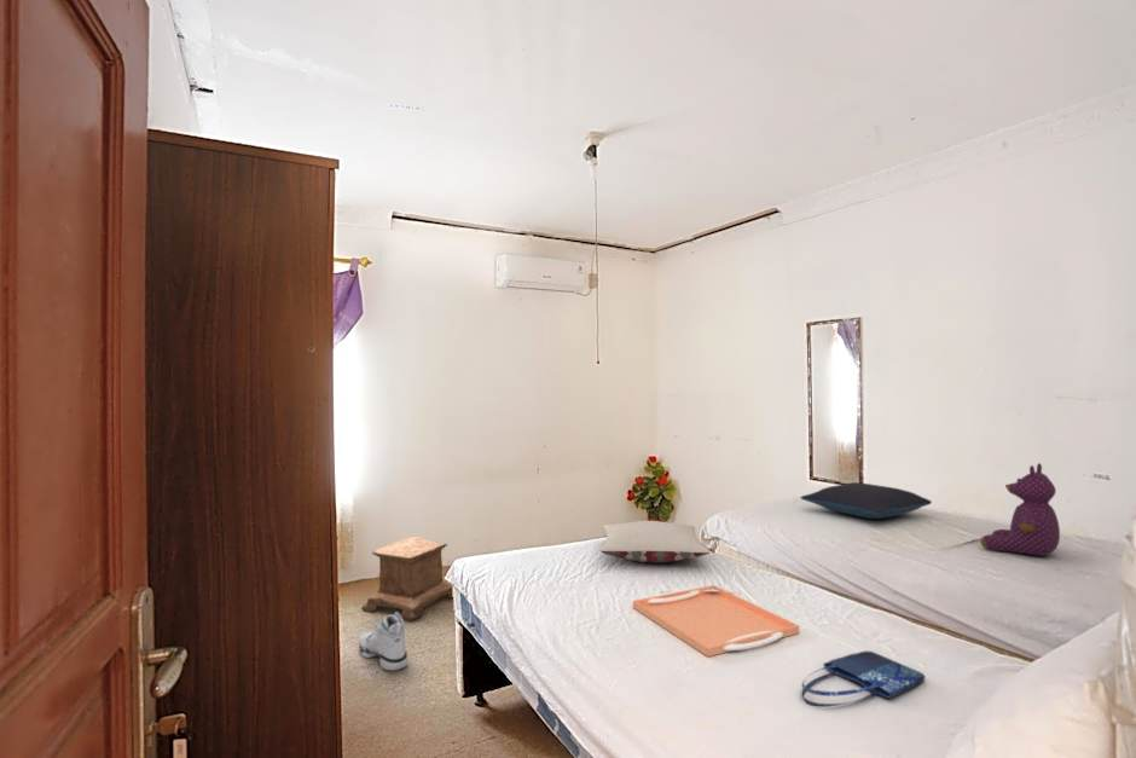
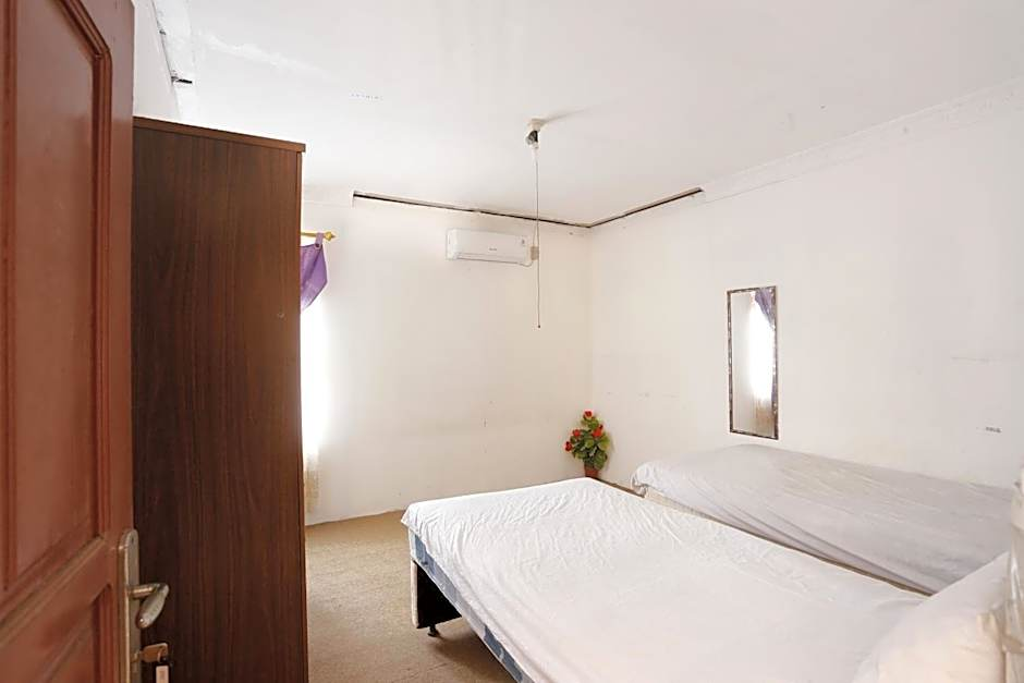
- serving tray (711, 615)
- teddy bear (1019, 507)
- stool (411, 573)
- pillow (864, 499)
- pillow (651, 538)
- shopping bag (854, 677)
- sneaker (382, 635)
